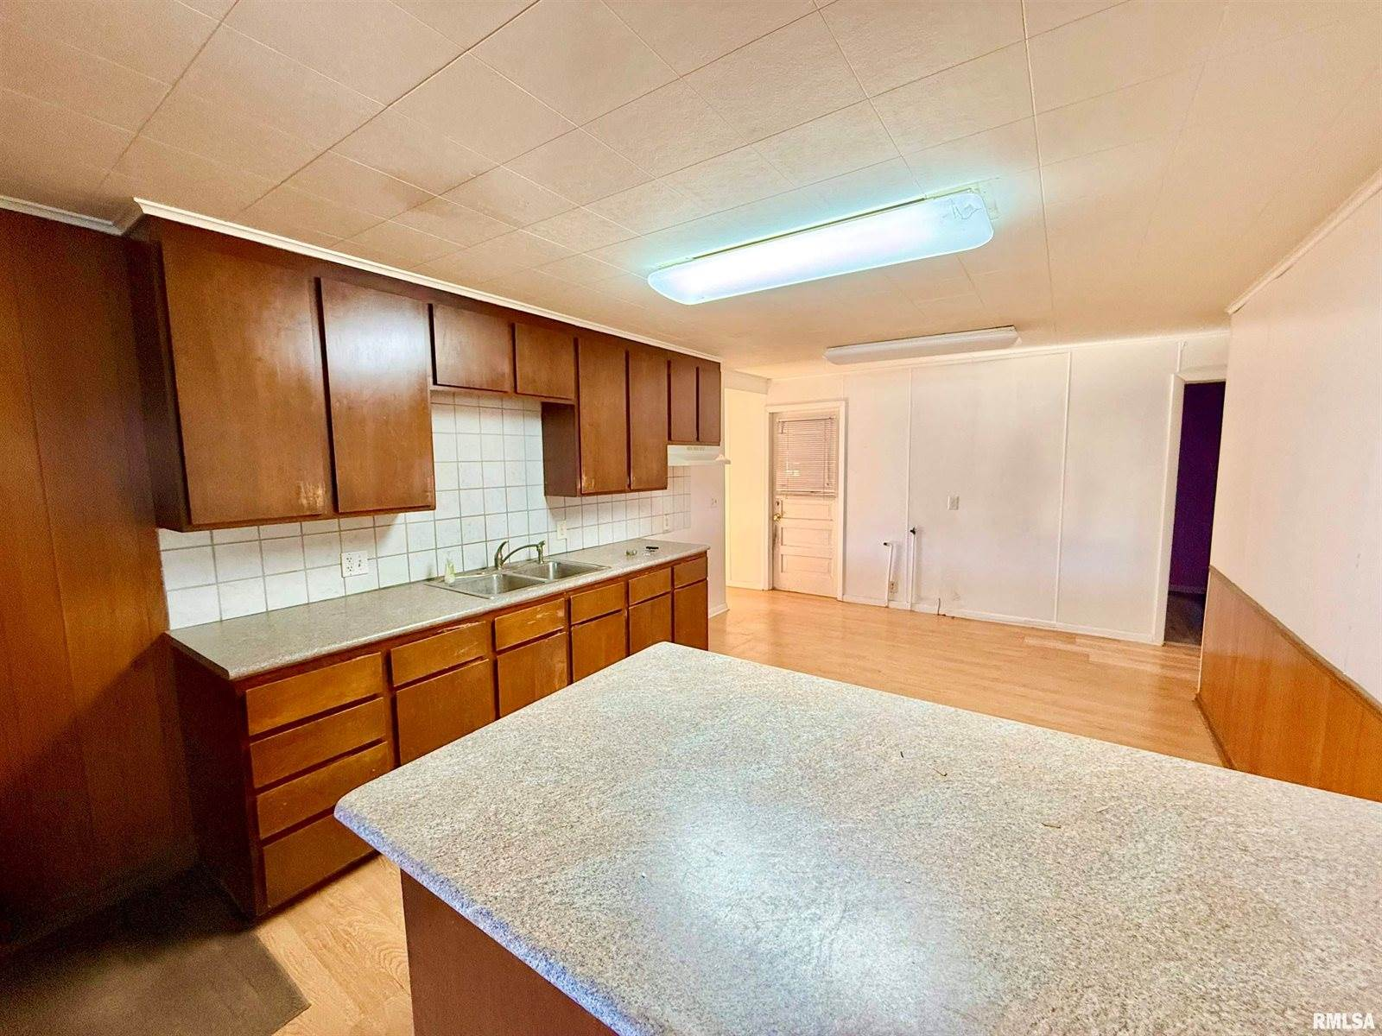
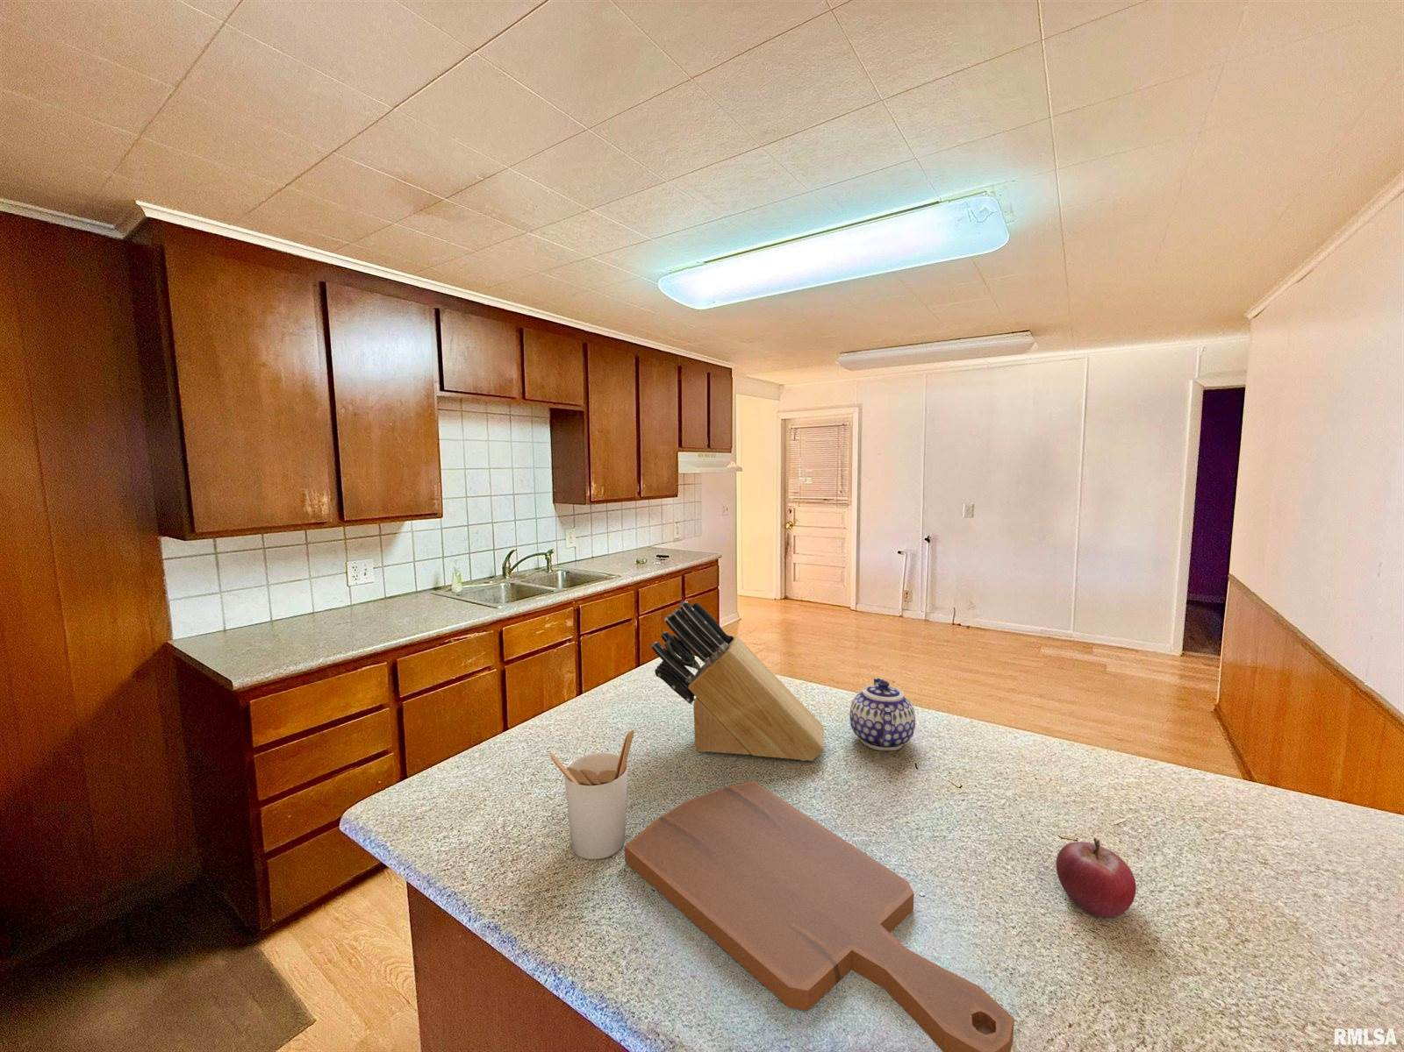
+ fruit (1096, 872)
+ teapot (882, 711)
+ utensil holder (596, 797)
+ knife block (738, 672)
+ cutting board (779, 881)
